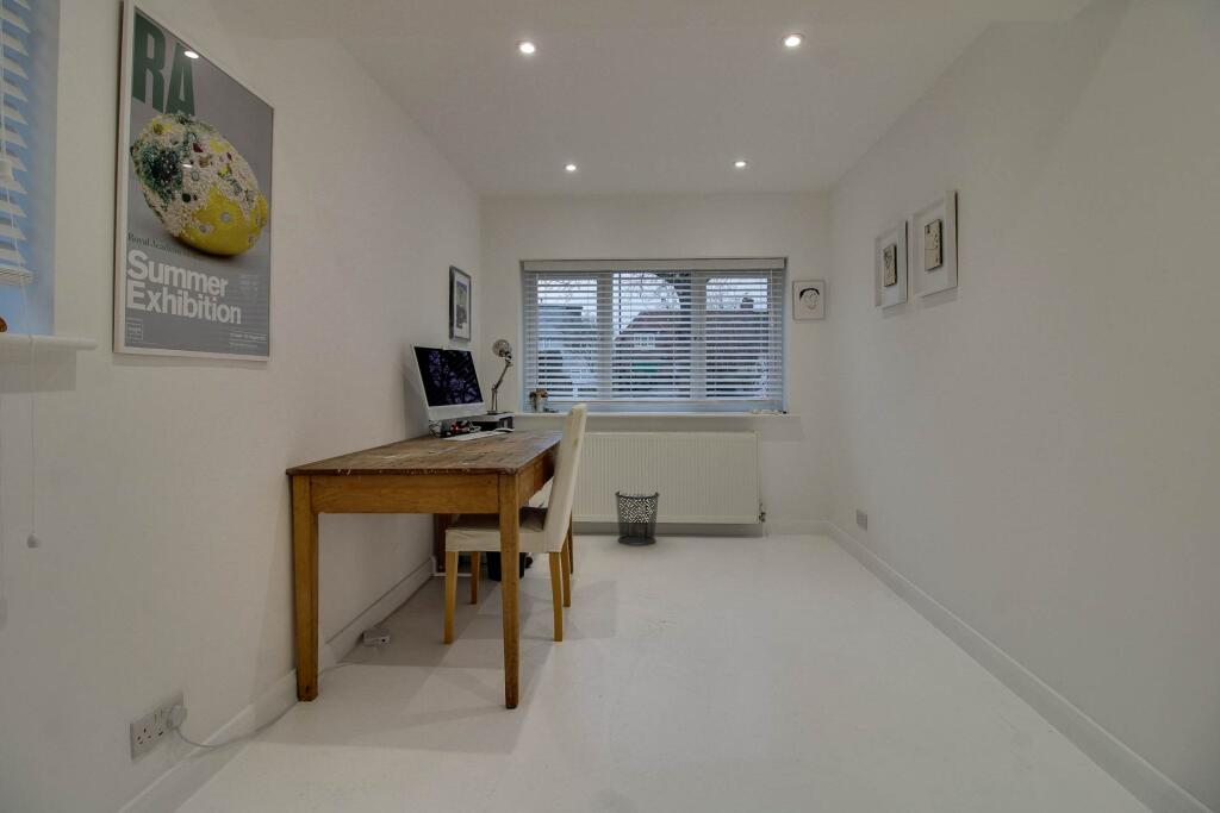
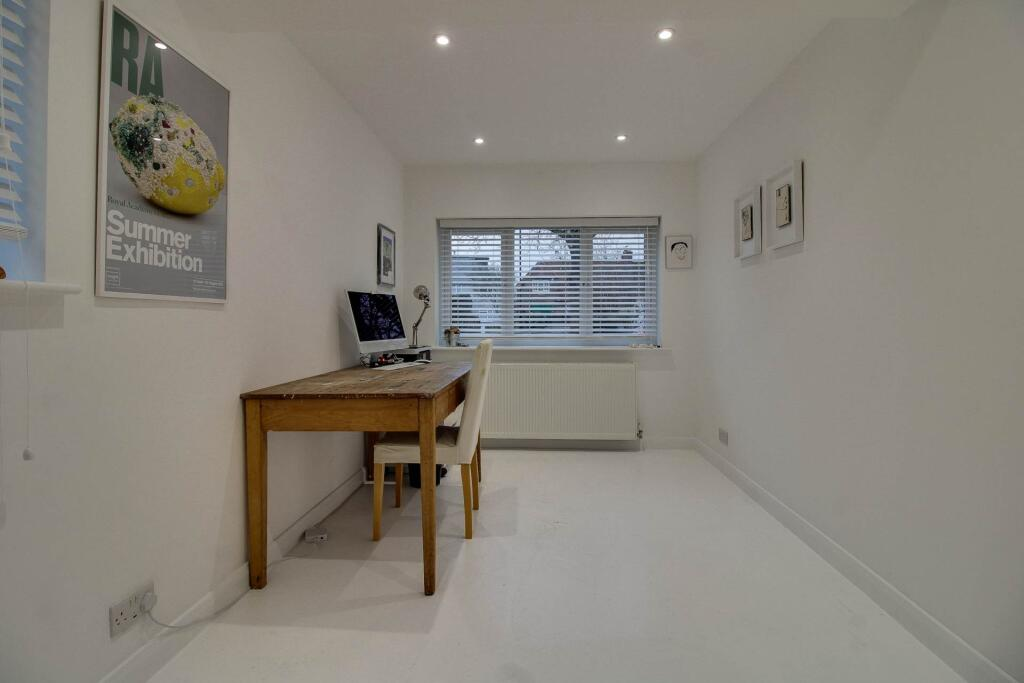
- waste bin (636, 517)
